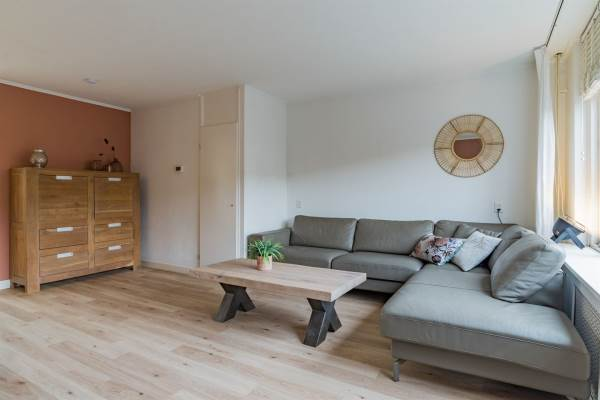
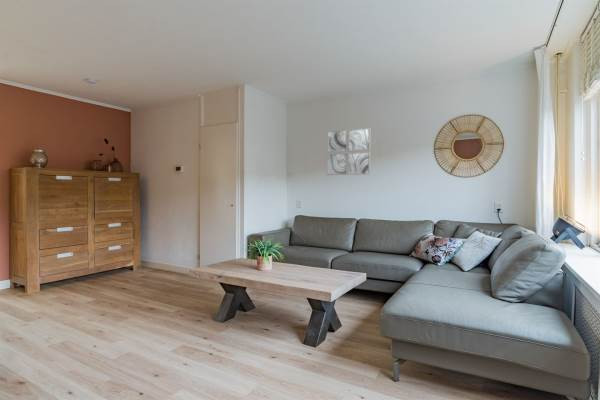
+ wall art (348, 151)
